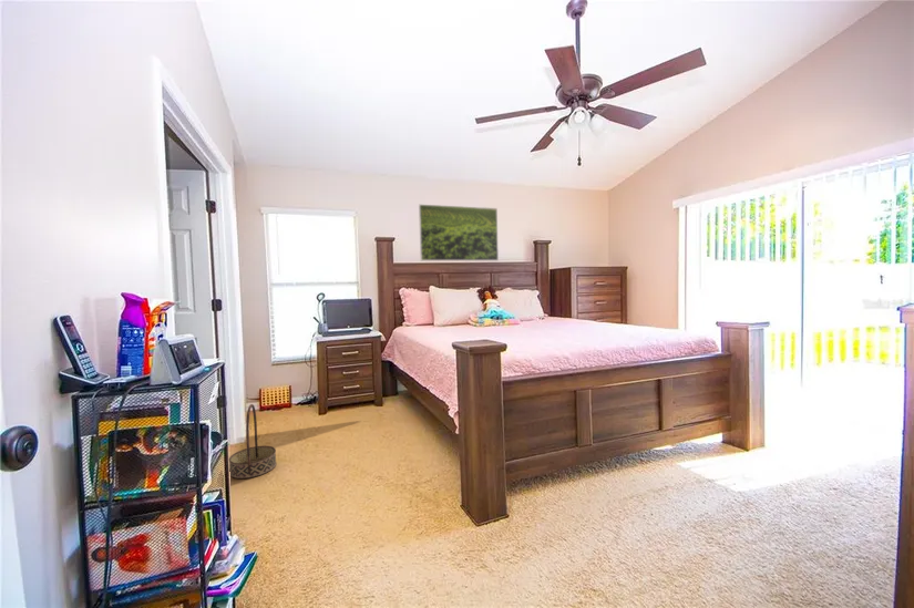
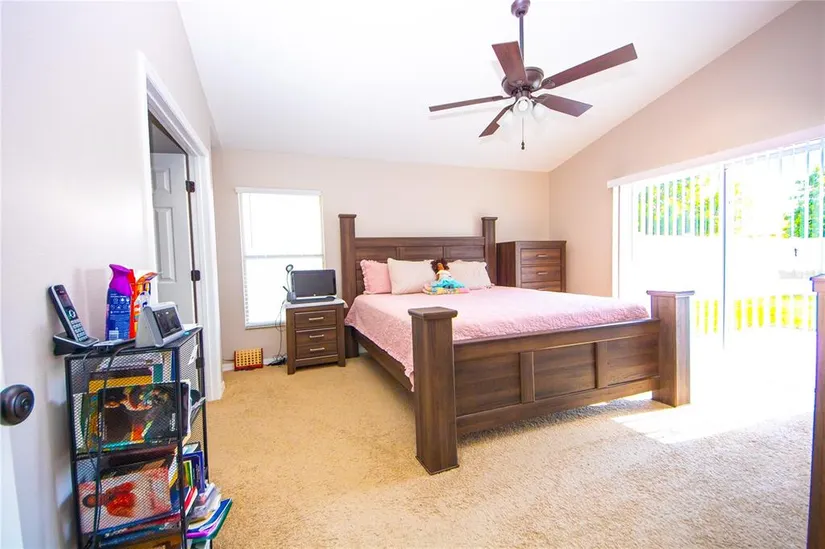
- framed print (460, 234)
- basket (255, 436)
